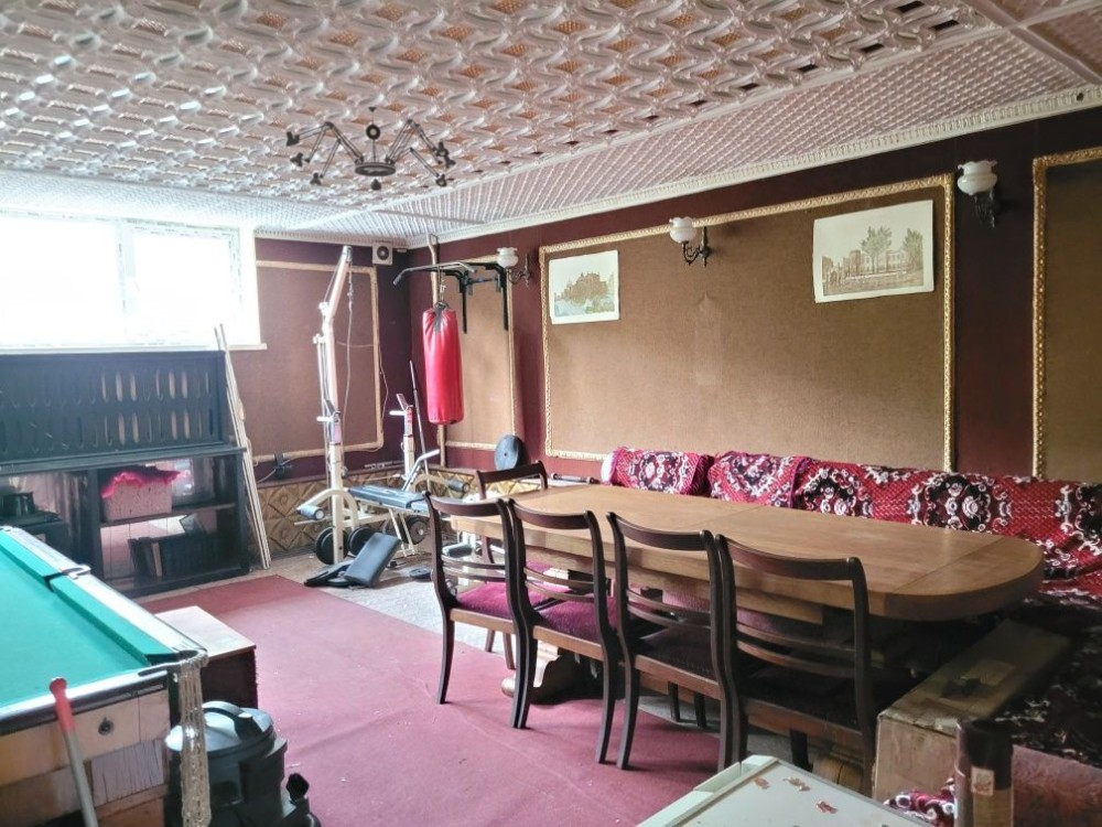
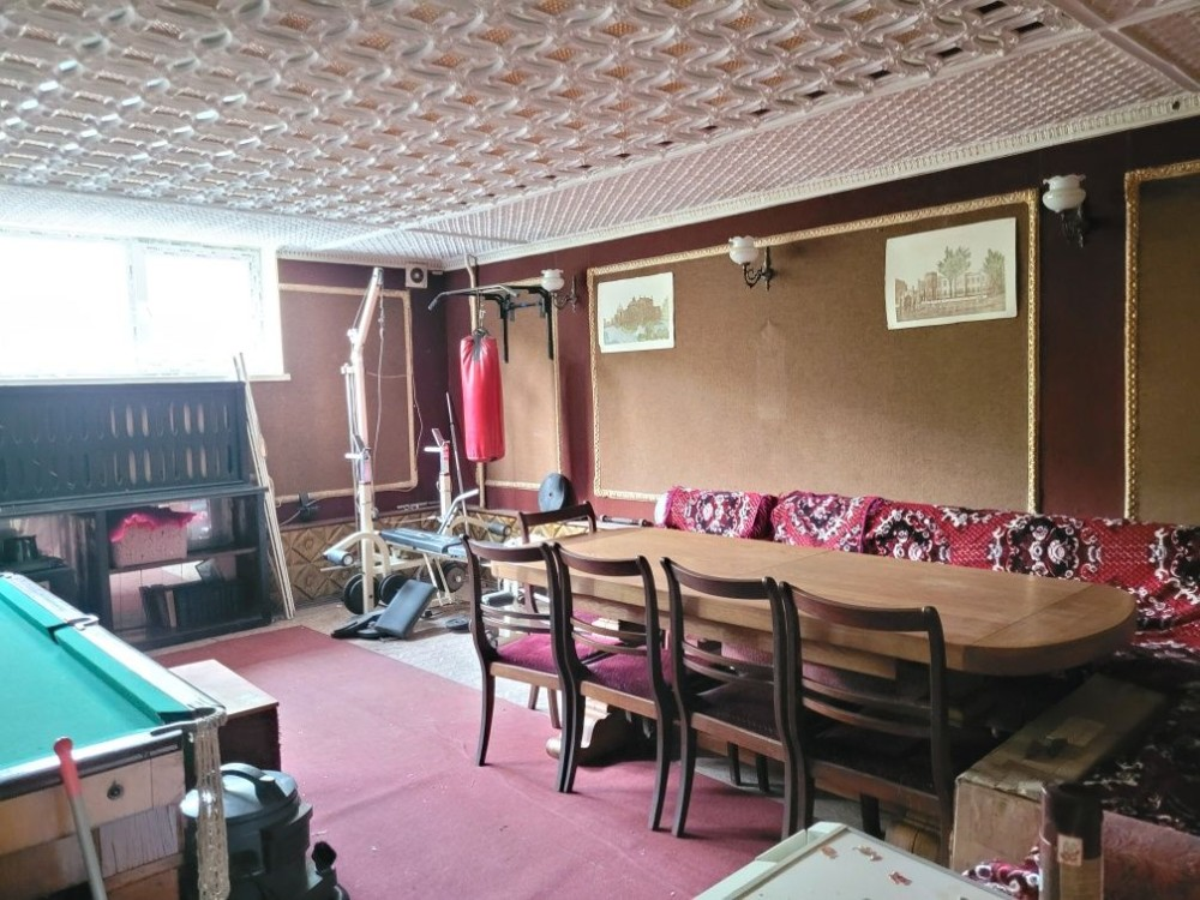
- chandelier (374, 139)
